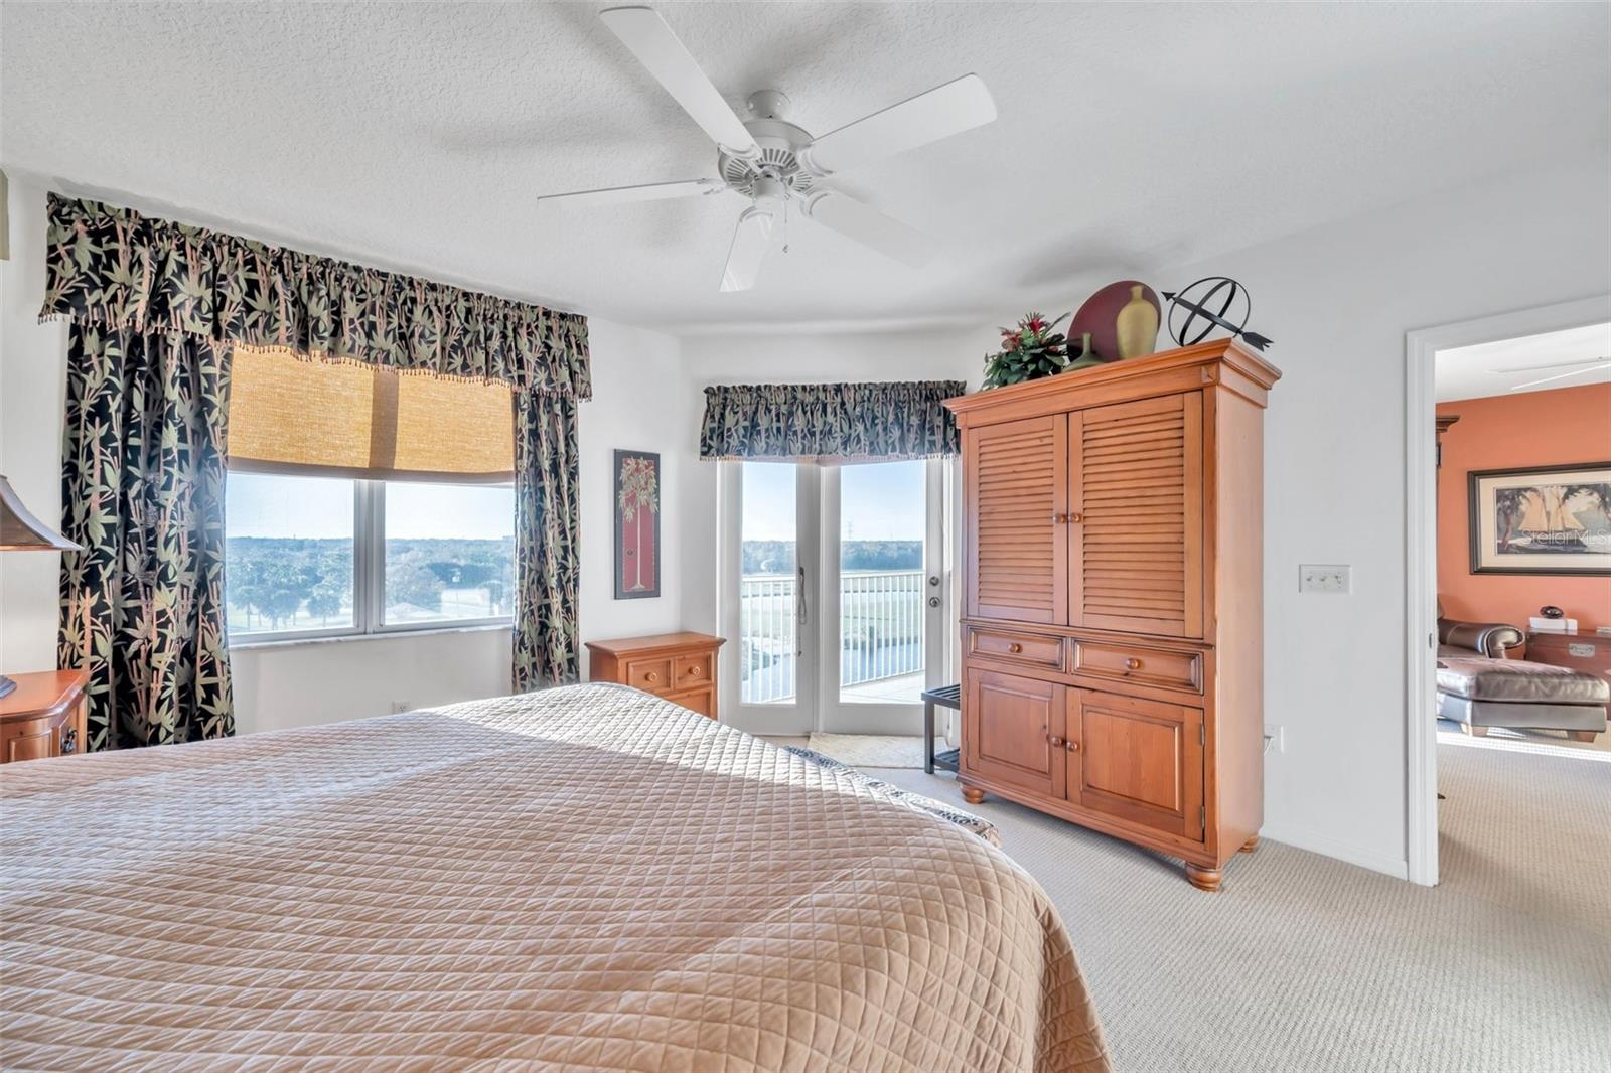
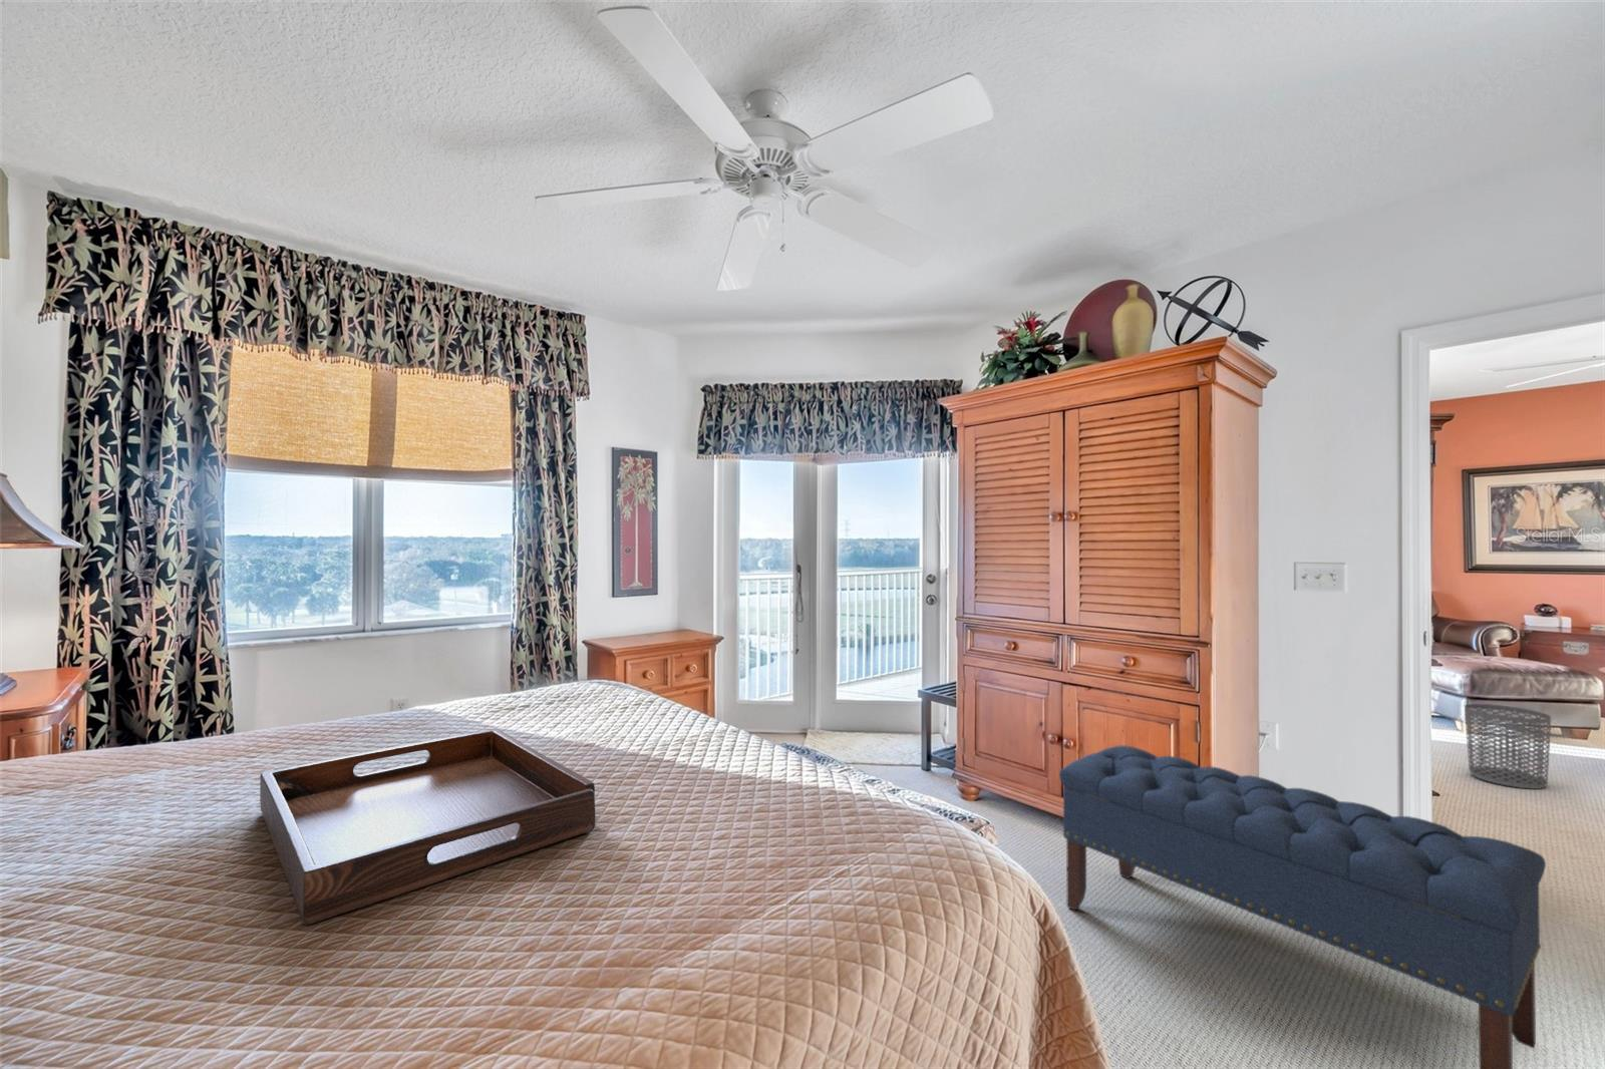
+ serving tray (426, 799)
+ bench (1264, 878)
+ waste bin (1507, 746)
